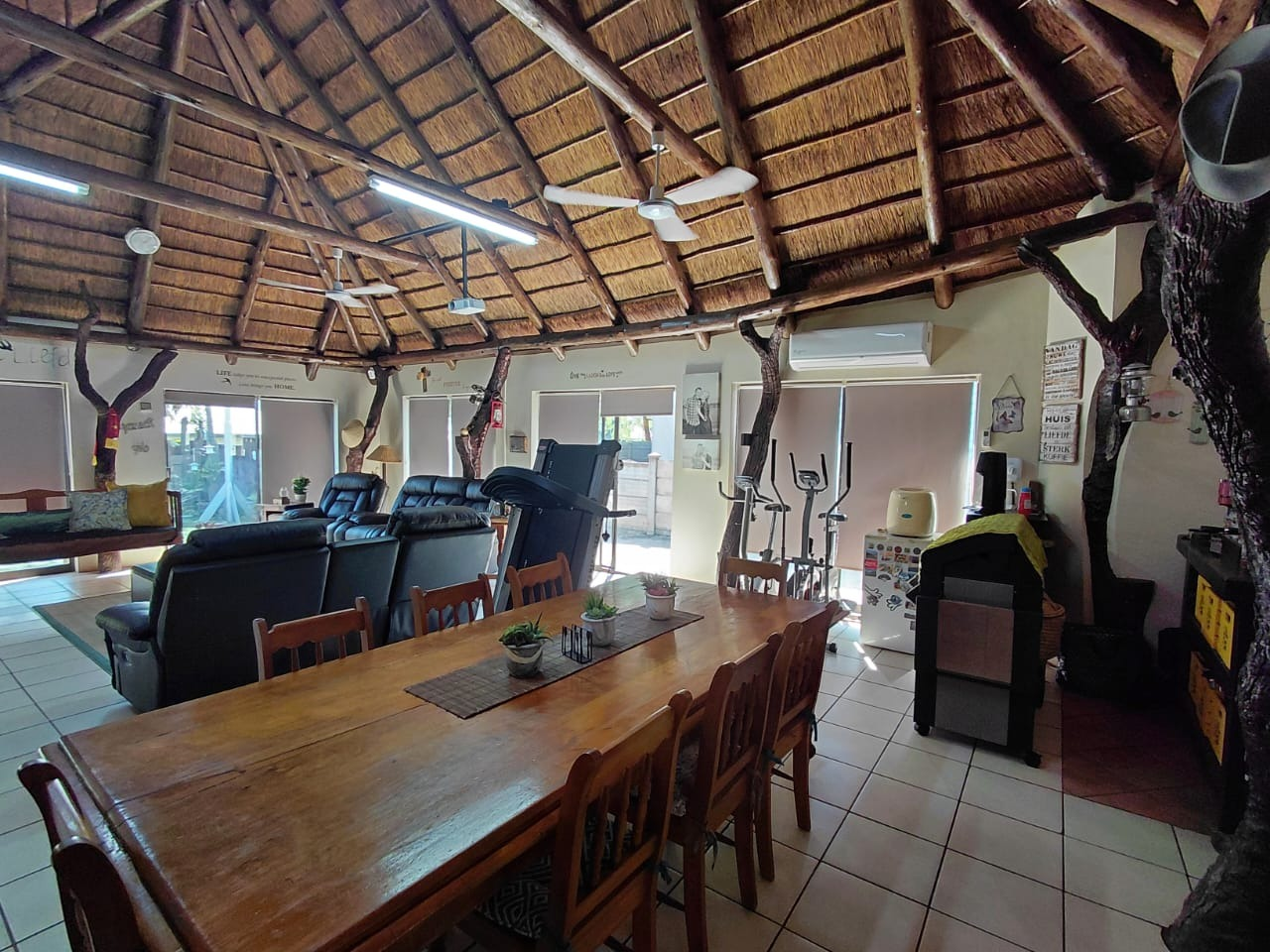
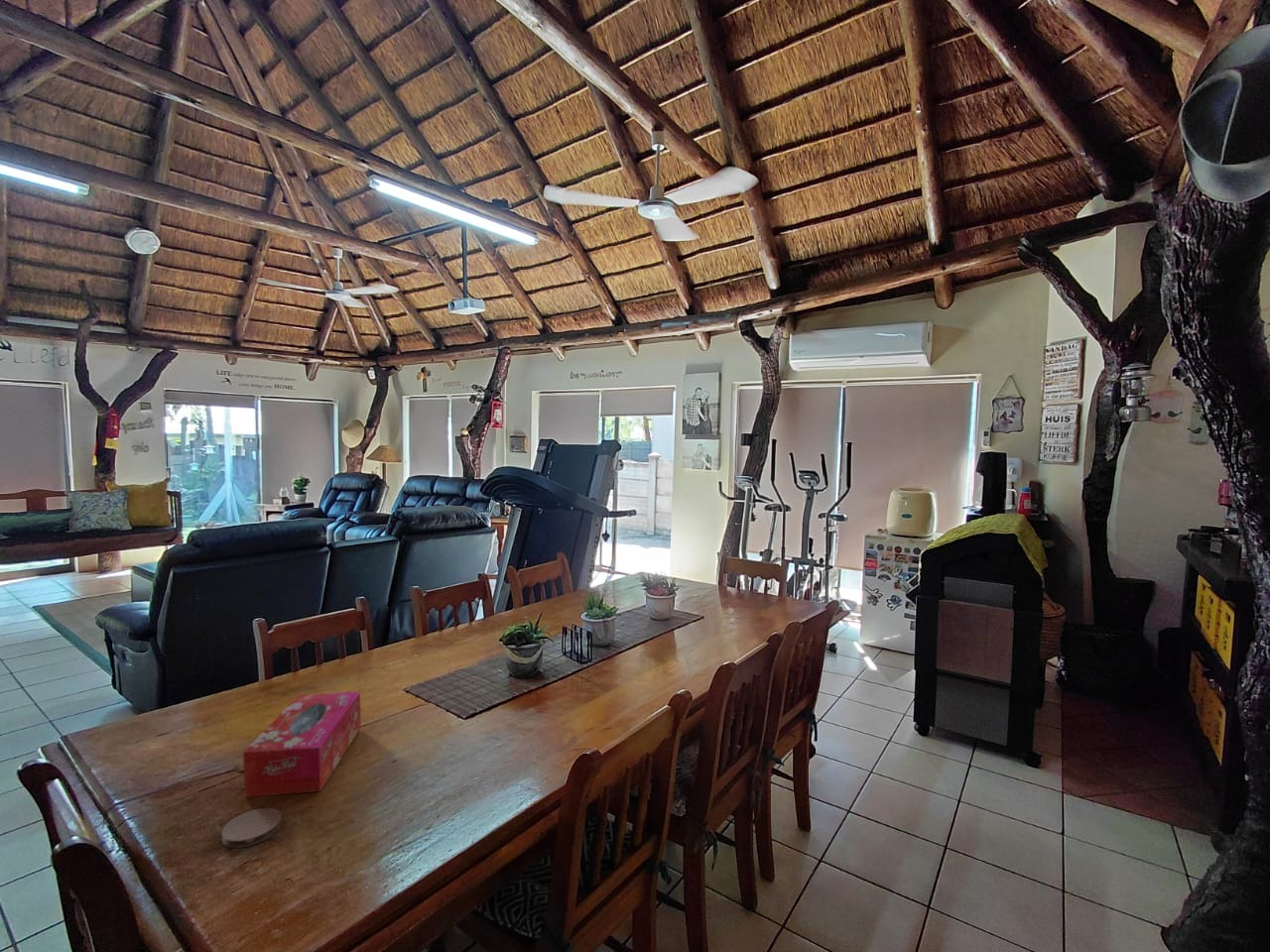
+ coaster (252, 826)
+ tissue box (309, 738)
